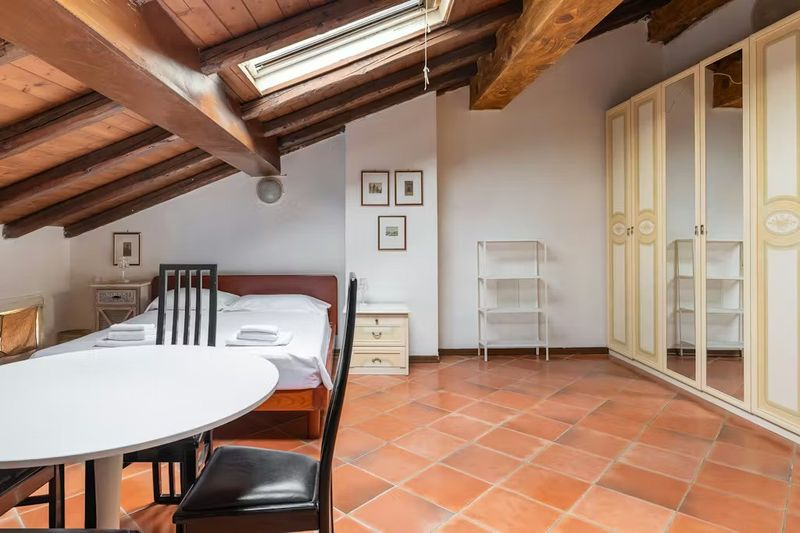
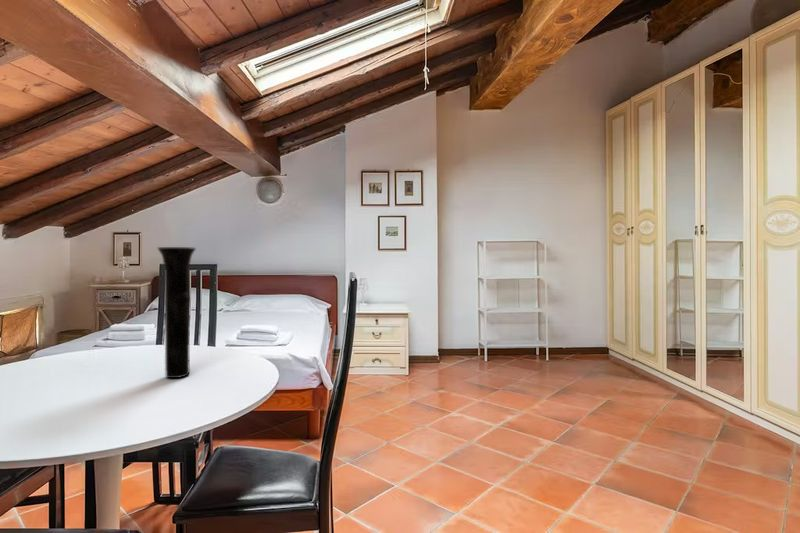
+ vase (177, 311)
